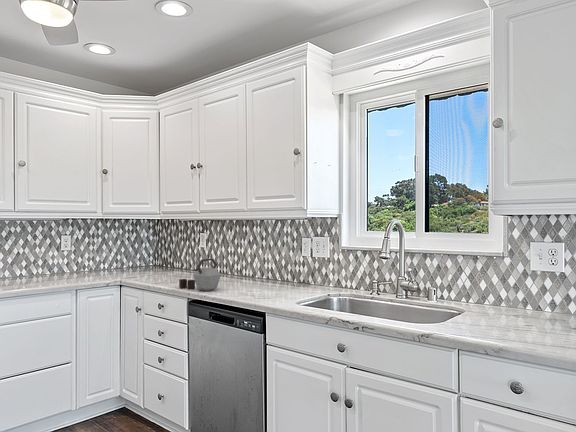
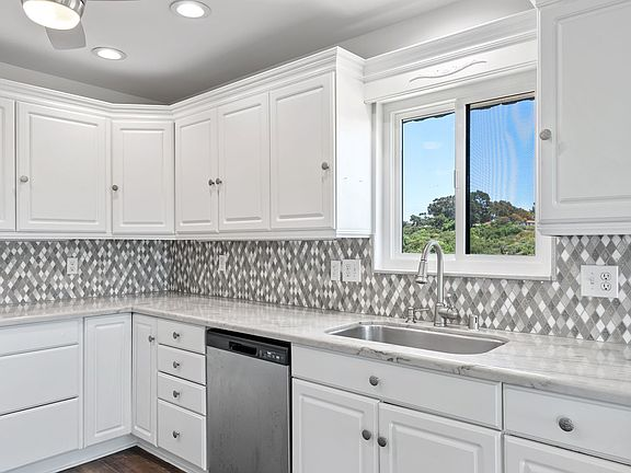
- kettle (197, 273)
